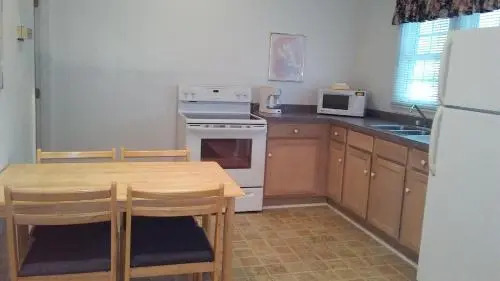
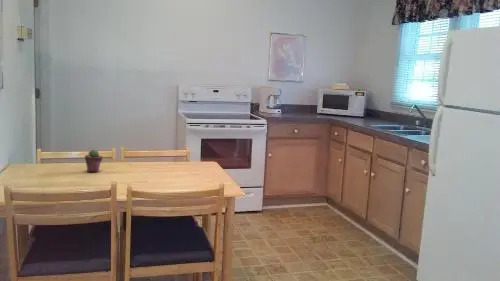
+ potted succulent (93, 160)
